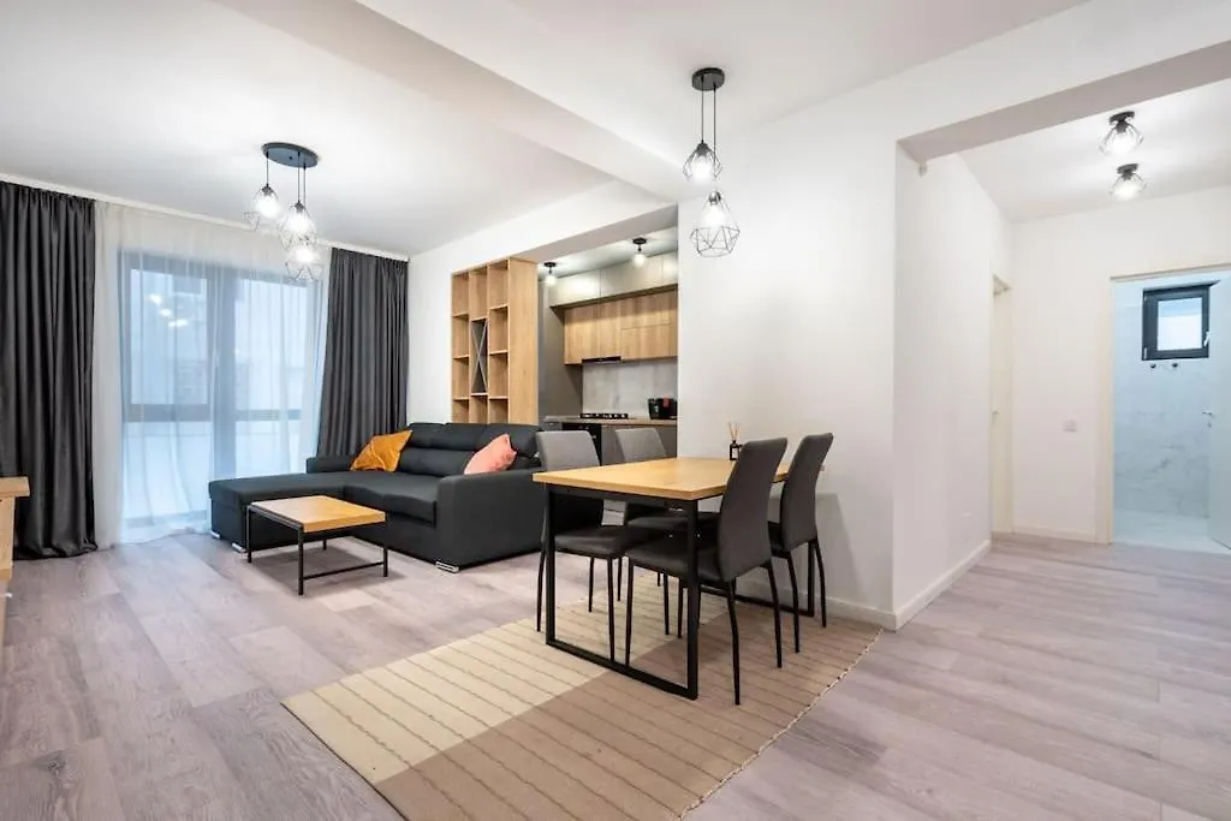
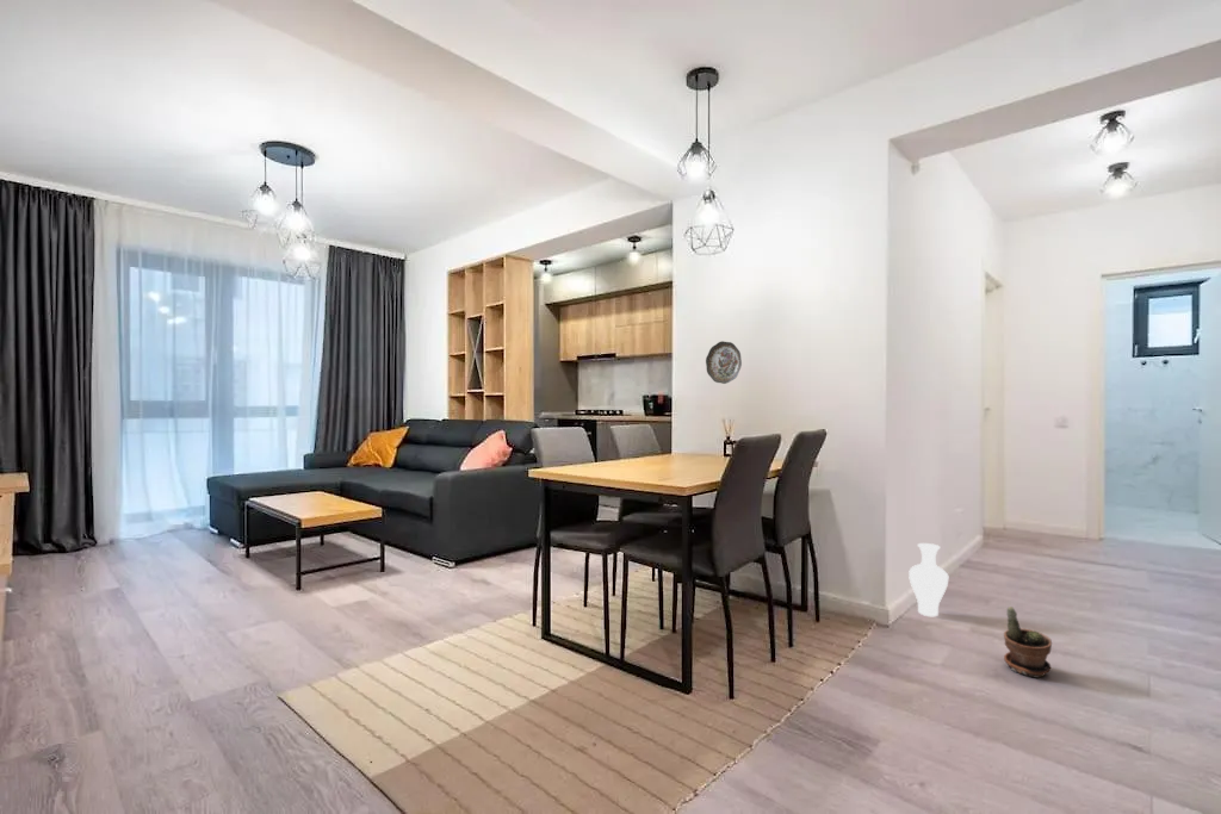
+ potted plant (1027, 639)
+ vase (928, 579)
+ decorative plate (724, 362)
